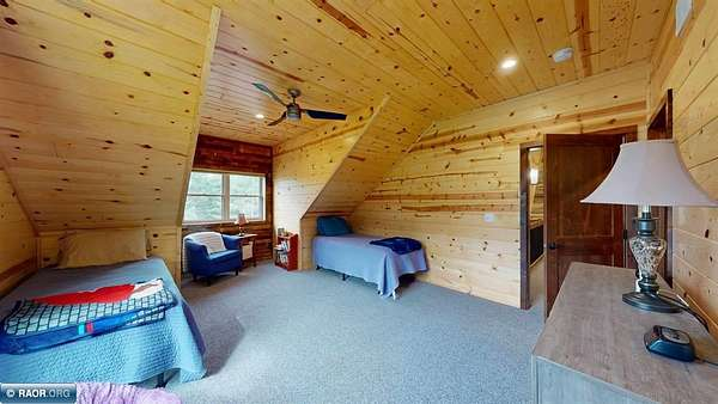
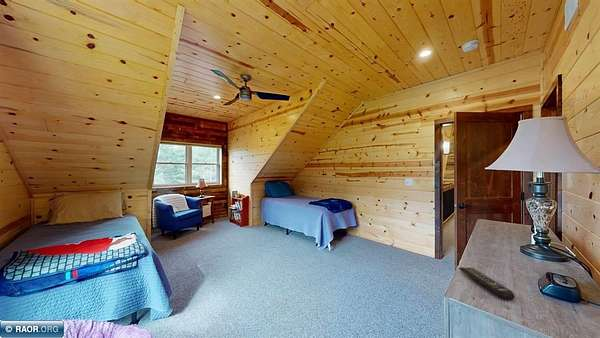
+ remote control (483, 280)
